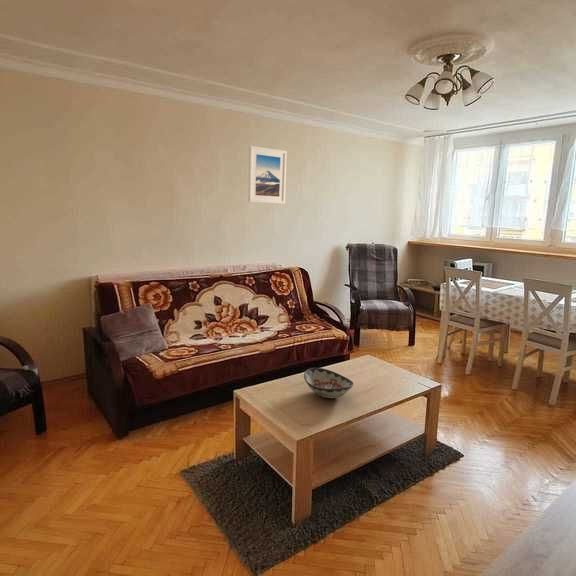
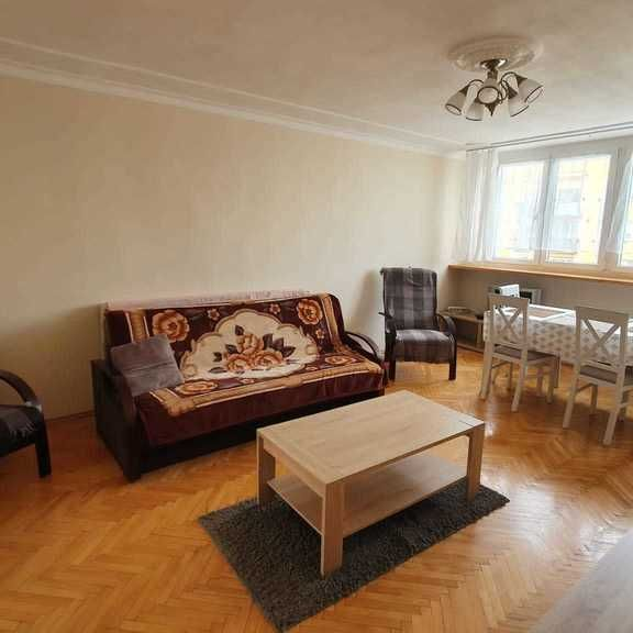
- decorative bowl (328, 385)
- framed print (267, 176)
